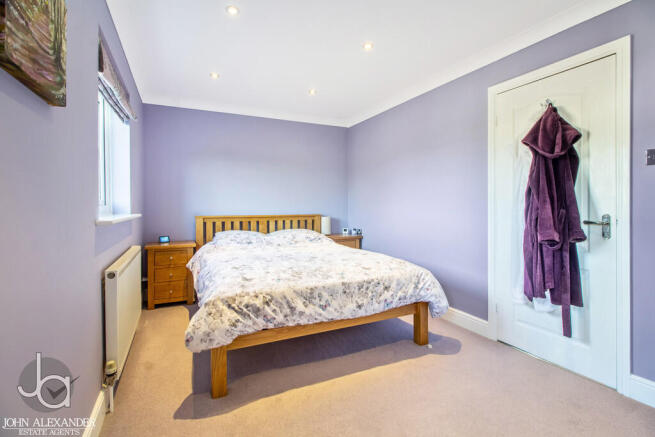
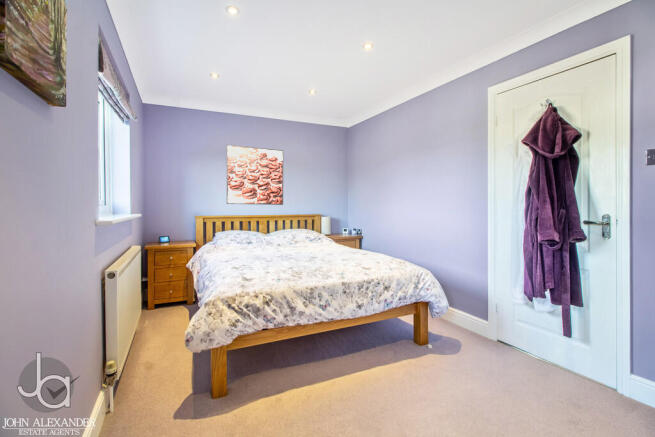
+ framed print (256, 176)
